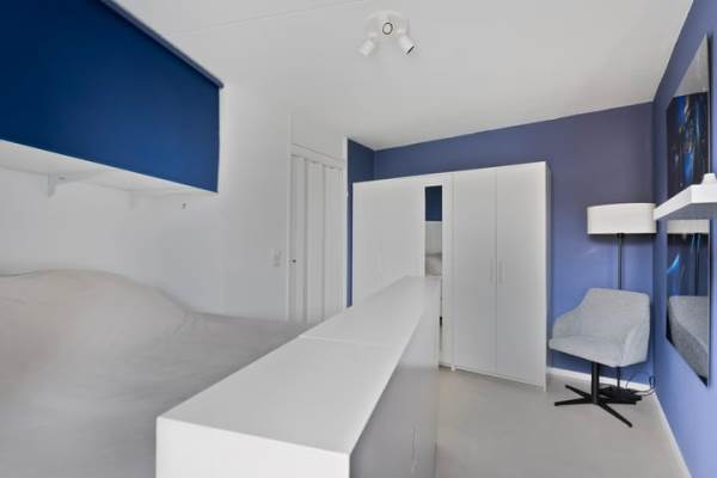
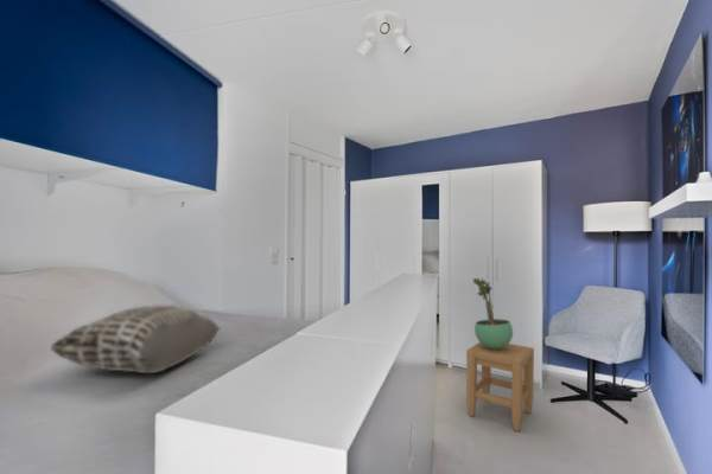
+ potted plant (492, 313)
+ stool (500, 380)
+ cushion (144, 335)
